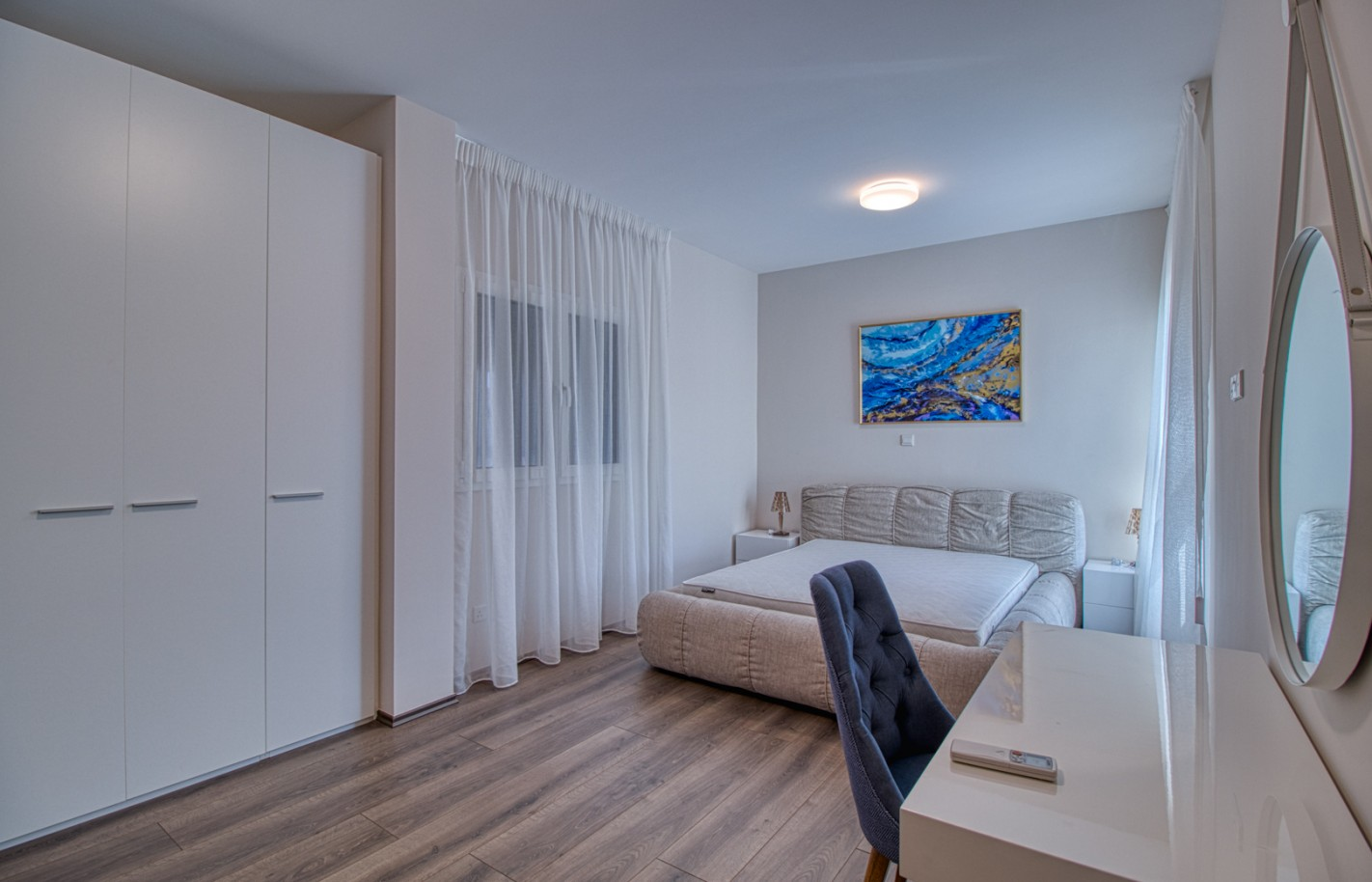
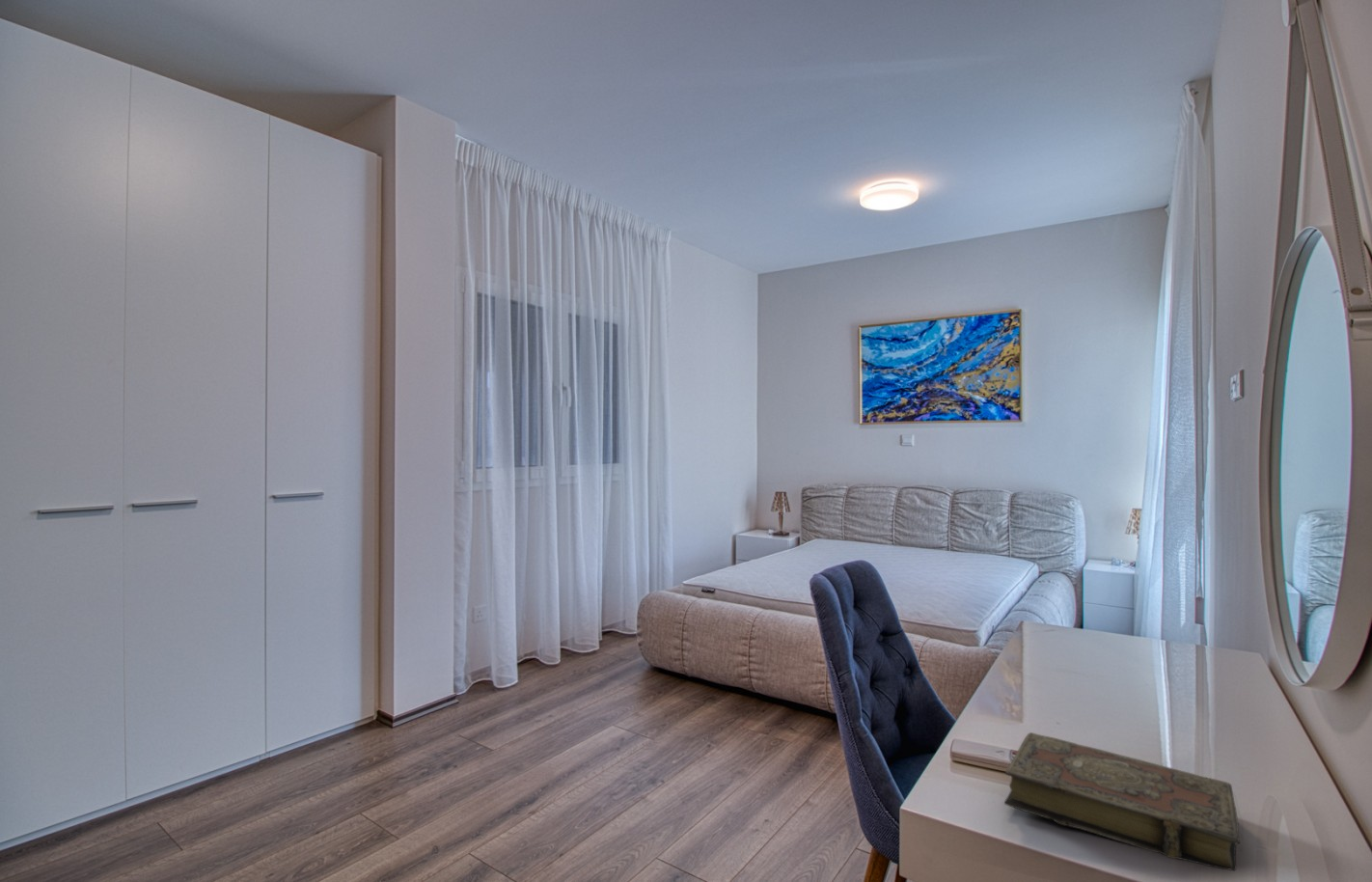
+ book (1117, 792)
